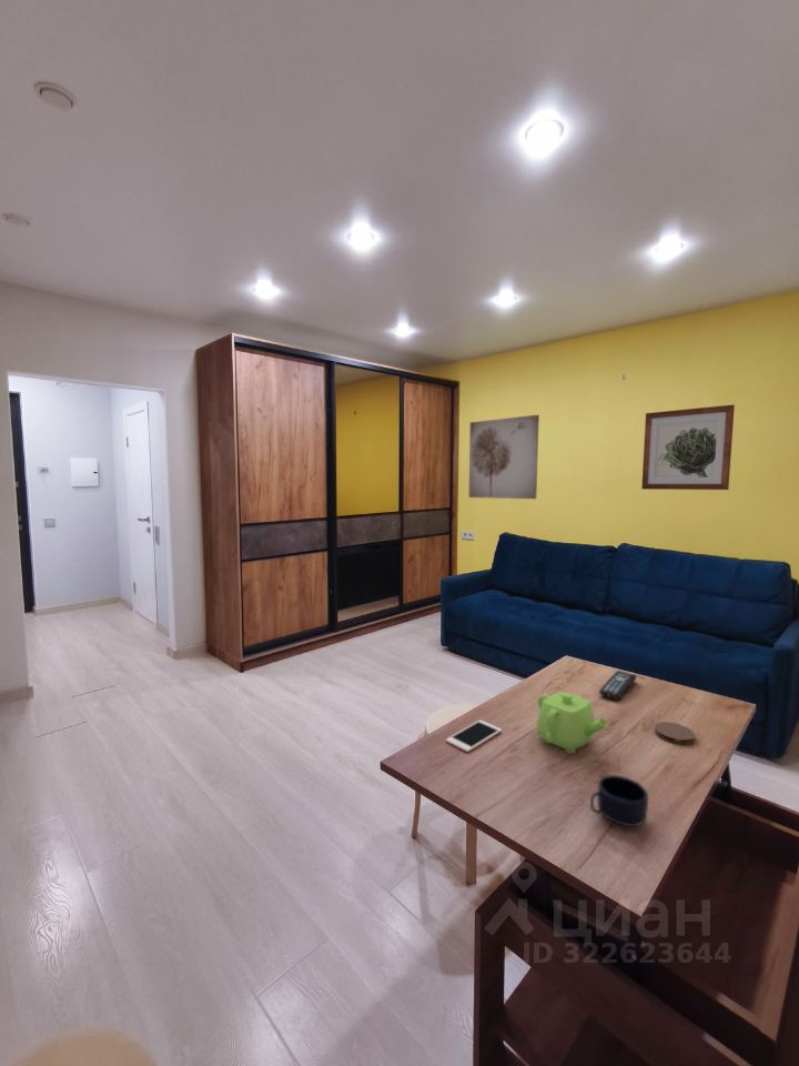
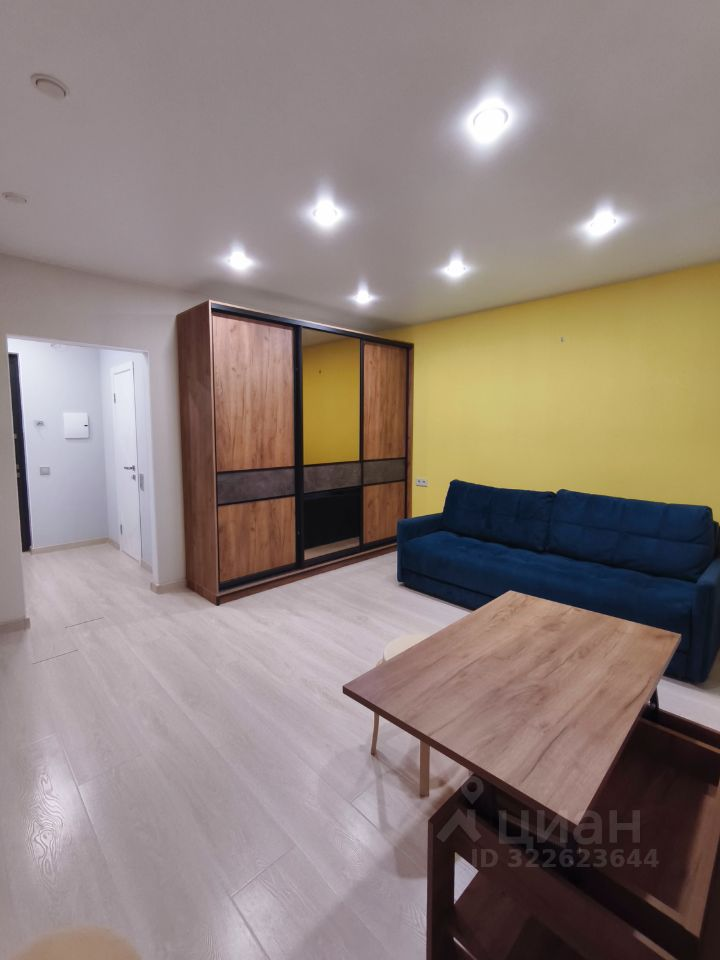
- wall art (502, 459)
- mug (617, 802)
- cell phone (474, 735)
- coaster (674, 732)
- remote control (618, 683)
- wall art (685, 450)
- coffeepot (570, 720)
